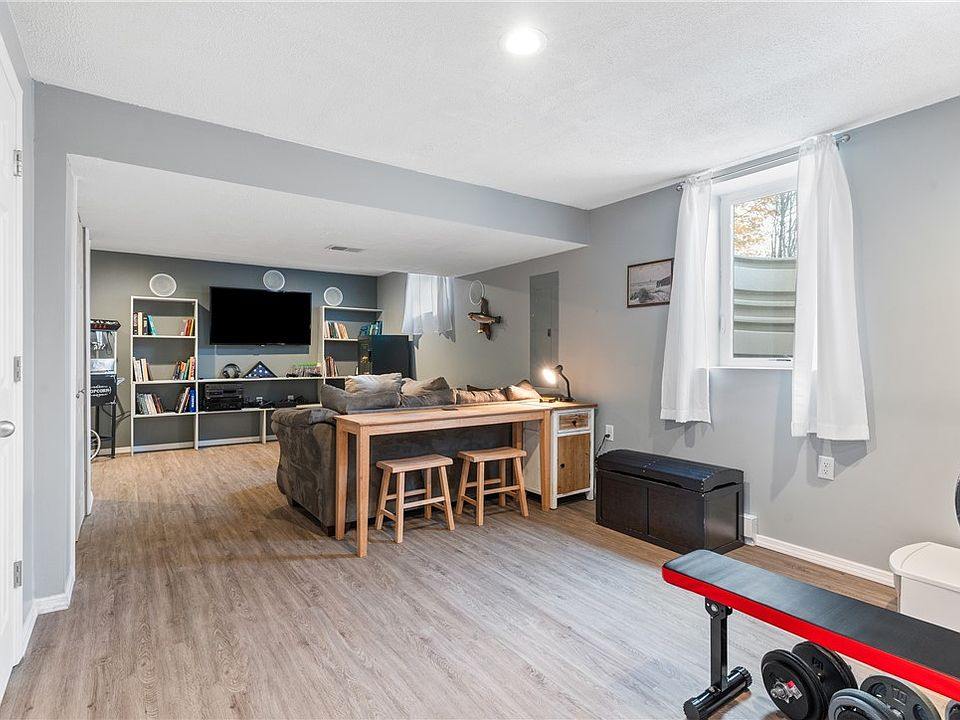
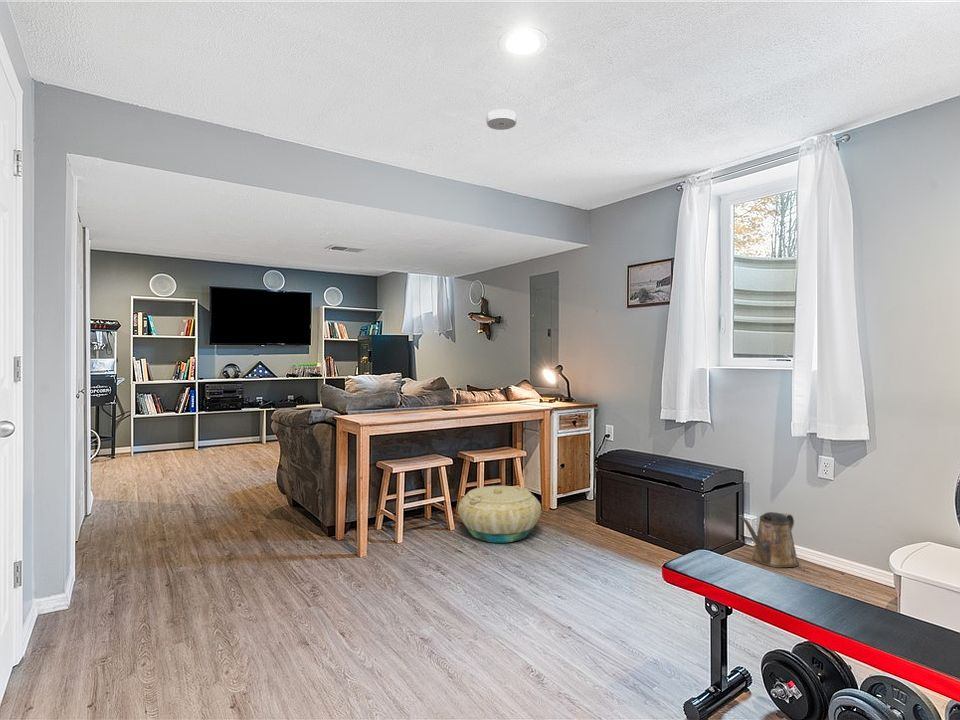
+ watering can (767, 536)
+ smoke detector (501, 119)
+ basket (499, 510)
